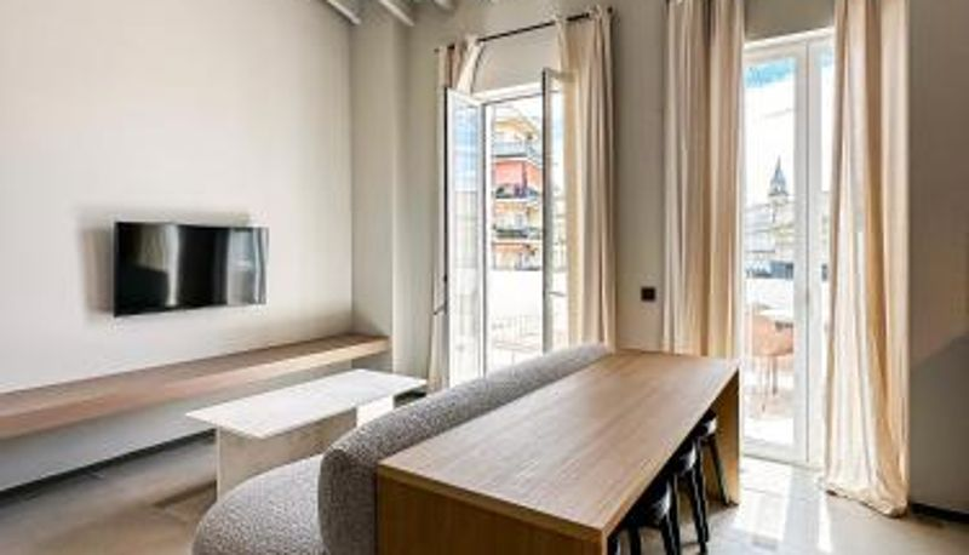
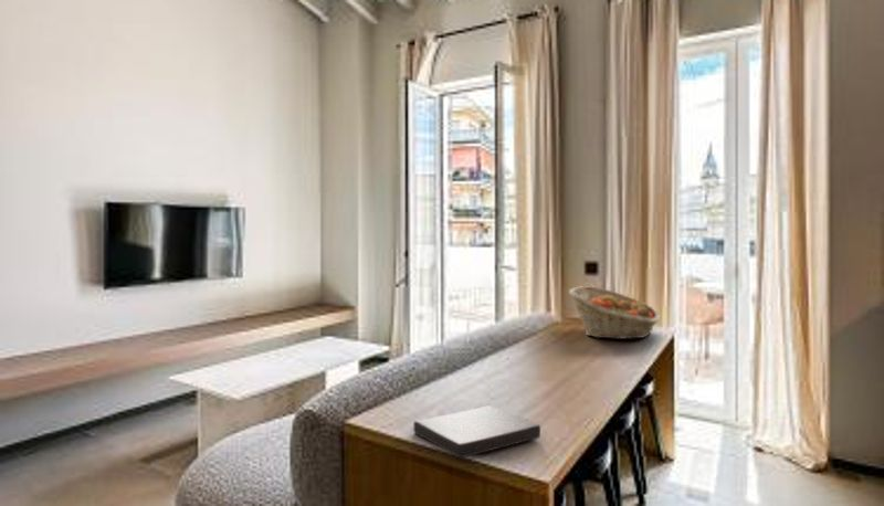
+ book (476, 429)
+ fruit basket (613, 310)
